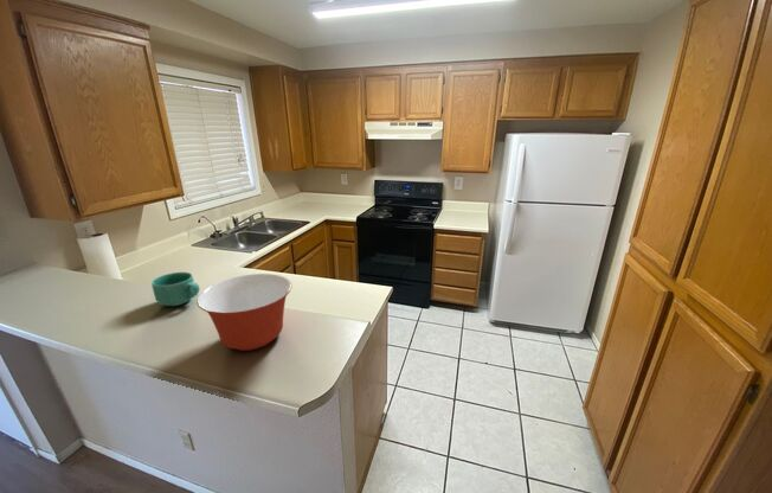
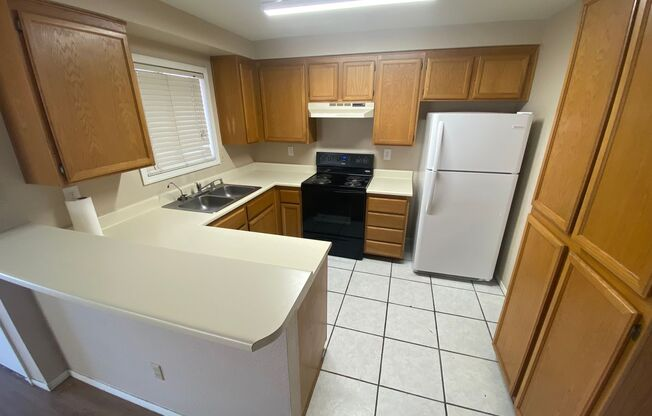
- mixing bowl (250, 314)
- mug (179, 290)
